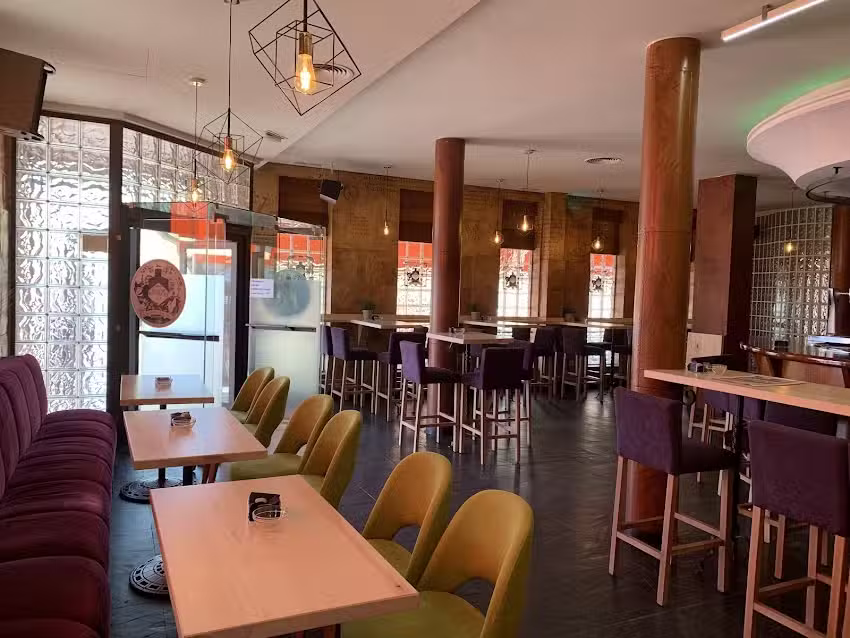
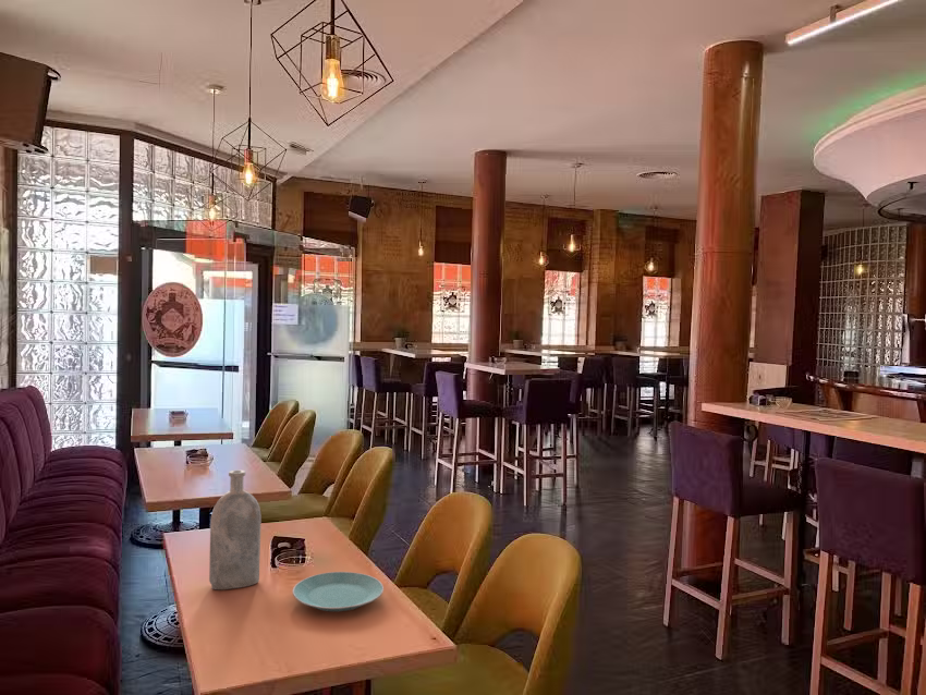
+ bottle (235, 527)
+ plate (338, 593)
